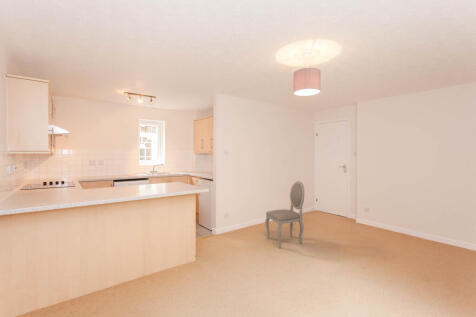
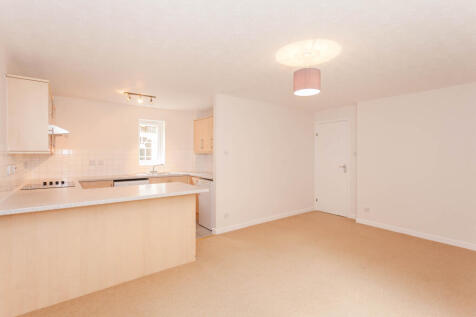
- dining chair (283, 211)
